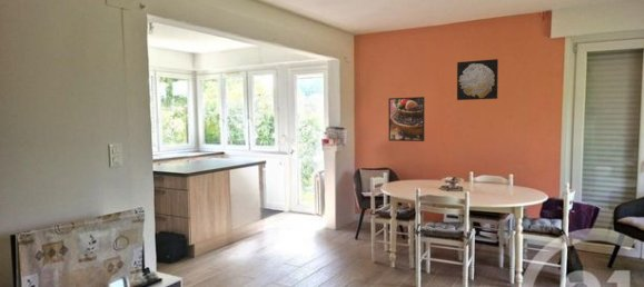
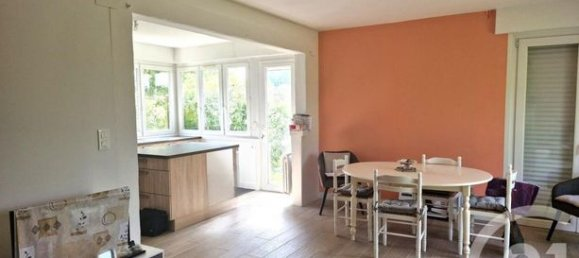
- wall art (476, 80)
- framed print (406, 119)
